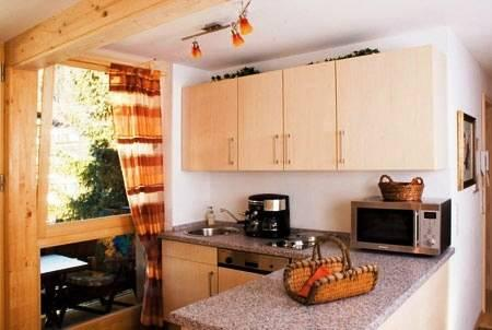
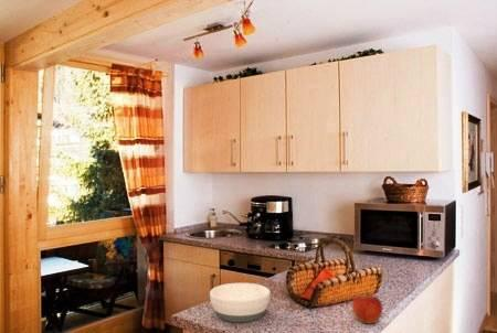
+ apple (367, 307)
+ bowl (240, 302)
